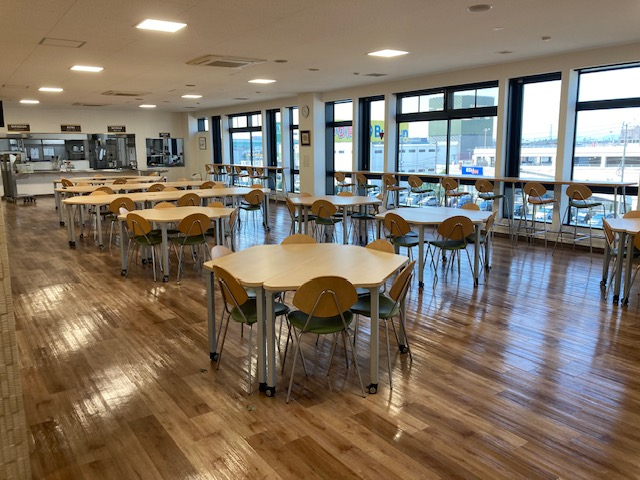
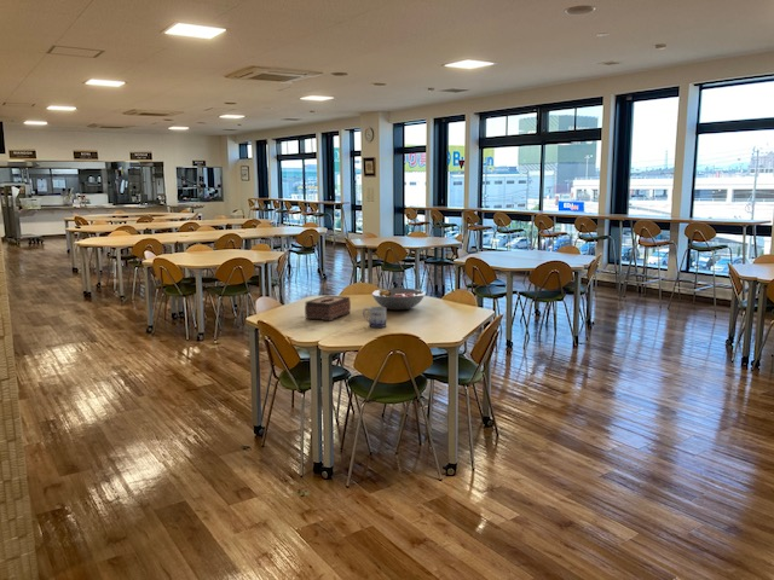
+ fruit bowl (398, 297)
+ tissue box (328, 307)
+ mug (375, 317)
